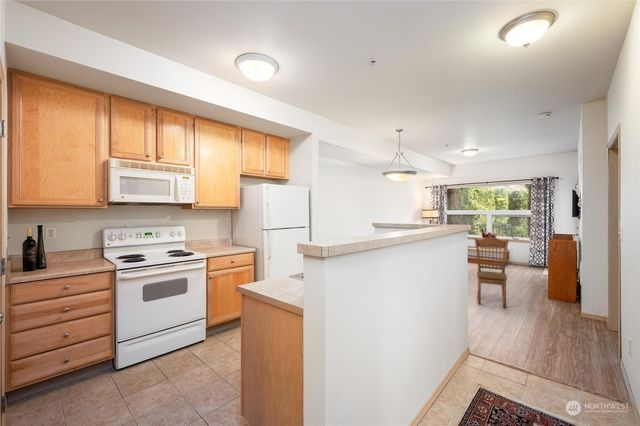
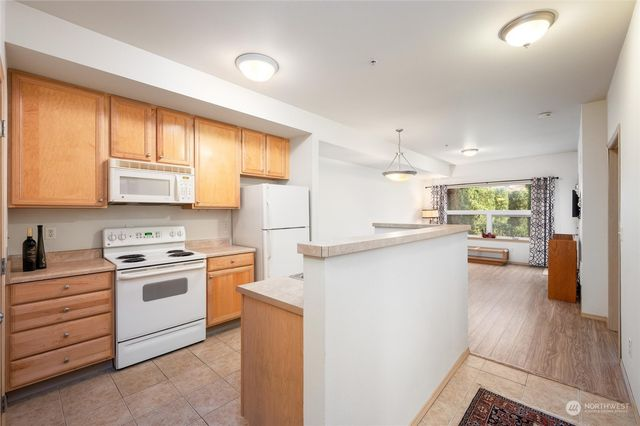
- dining chair (491, 268)
